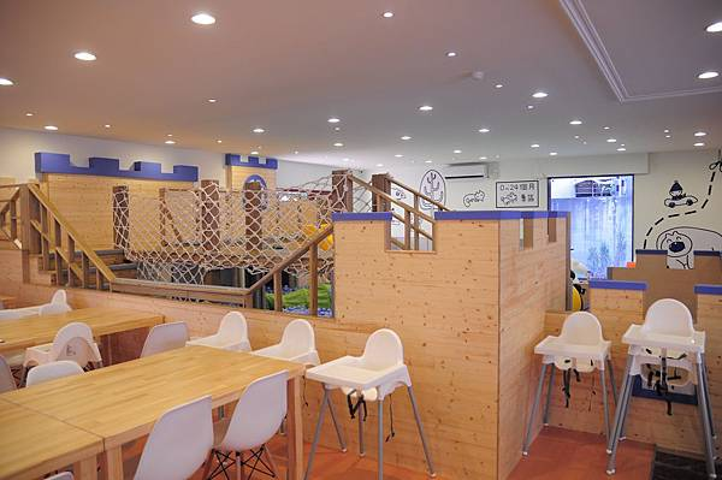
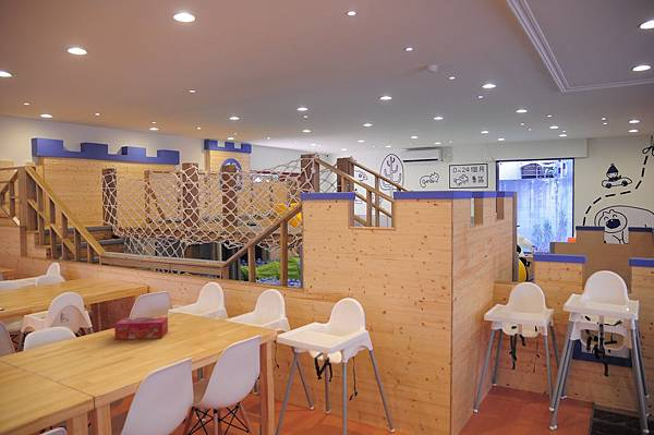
+ tissue box (142, 327)
